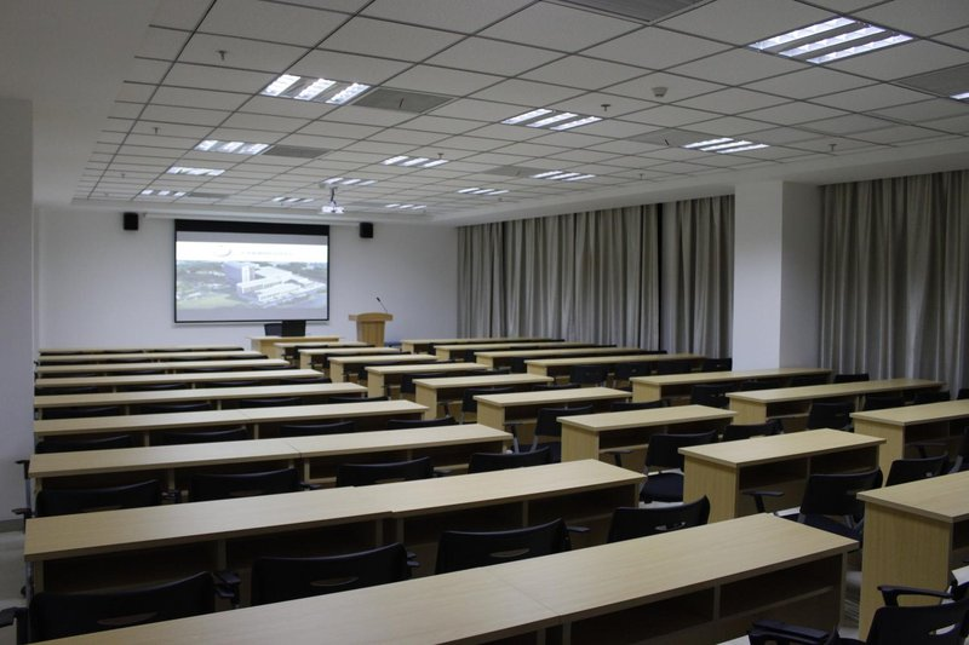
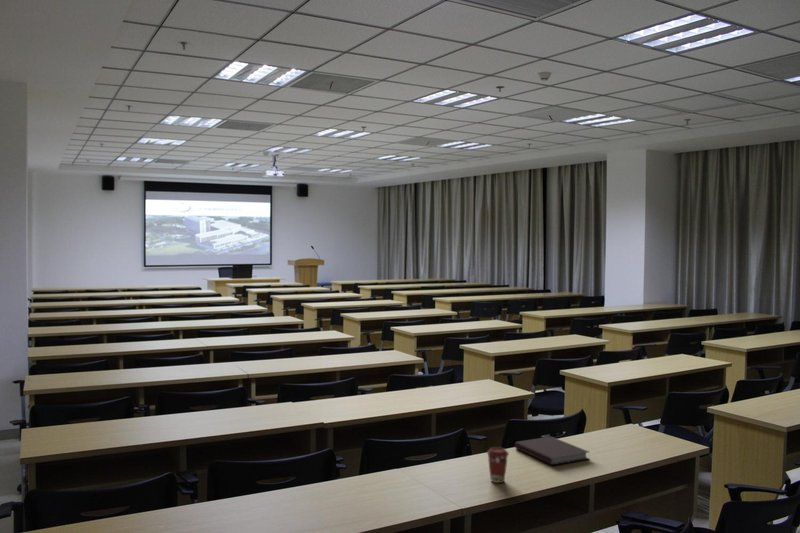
+ notebook (551, 450)
+ coffee cup (497, 465)
